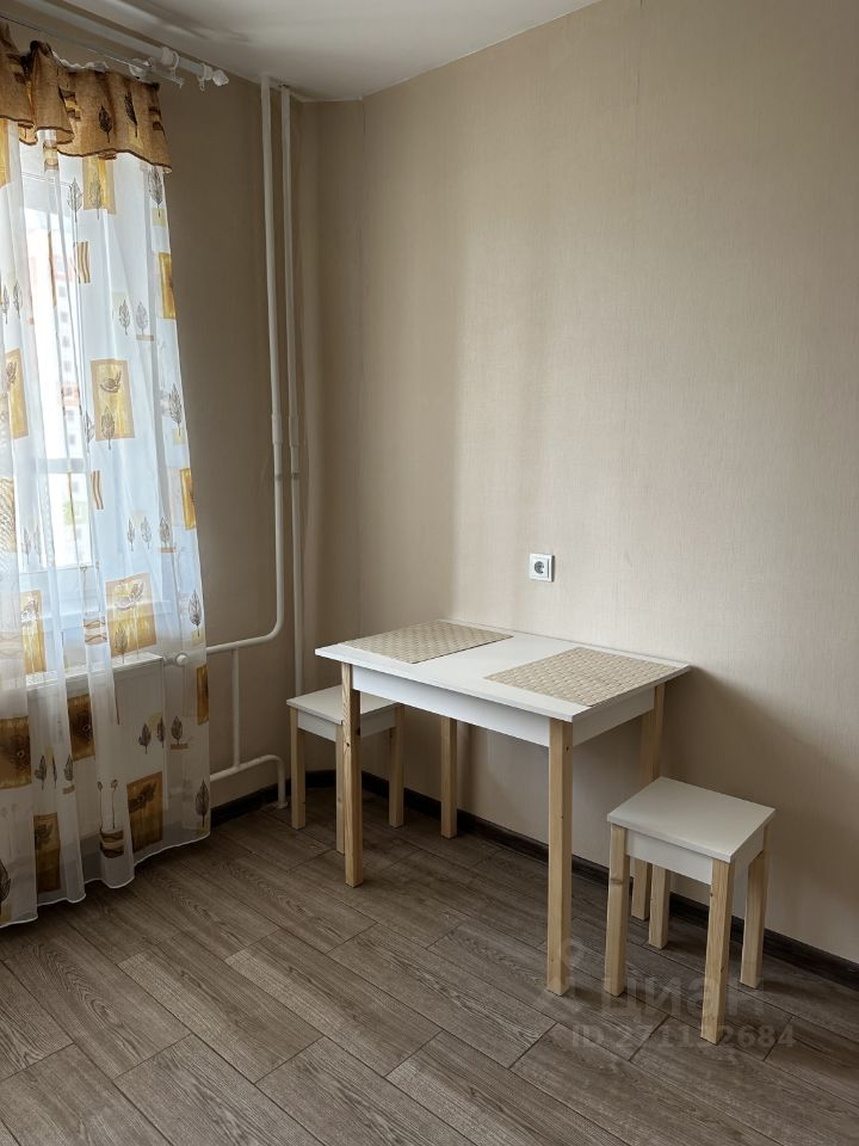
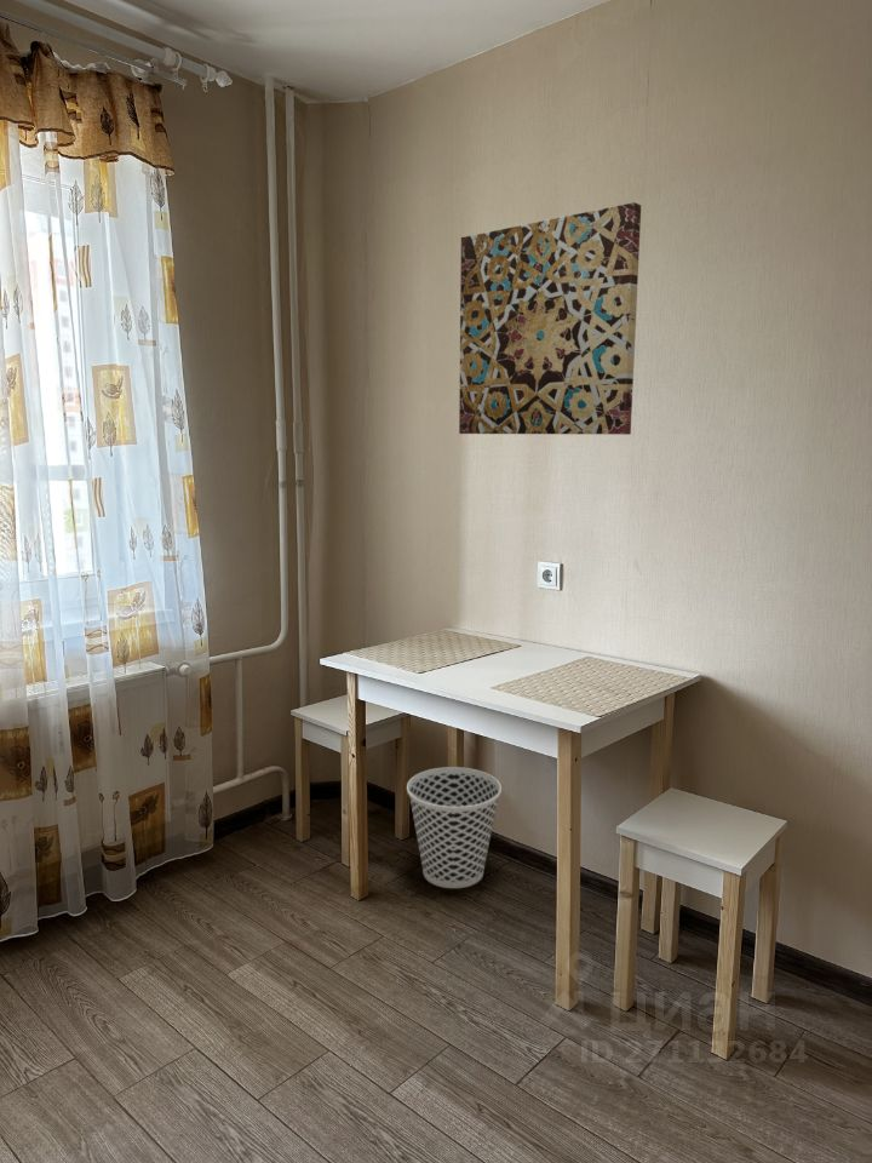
+ wall art (541, 331)
+ wastebasket (453, 829)
